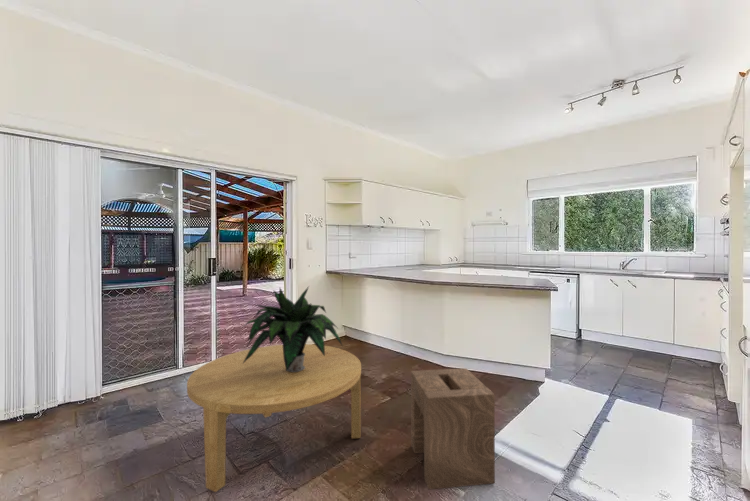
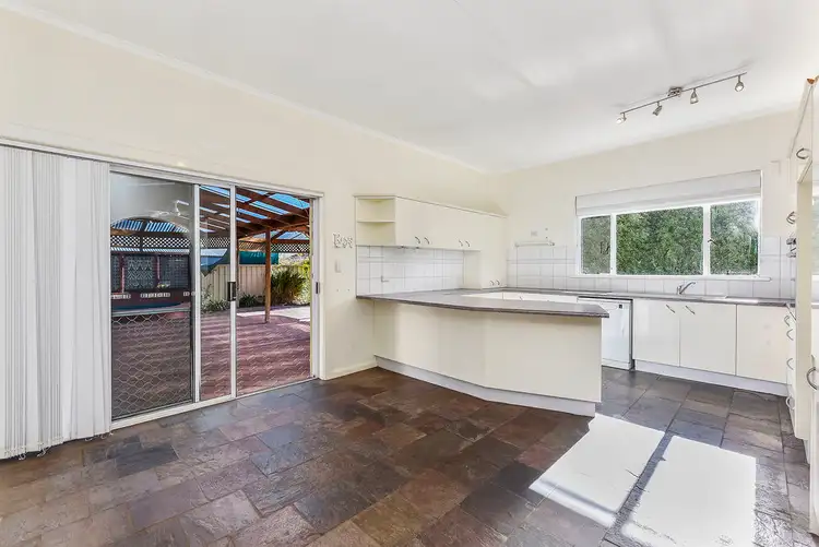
- potted plant (294, 326)
- coffee table (280, 403)
- stool (449, 422)
